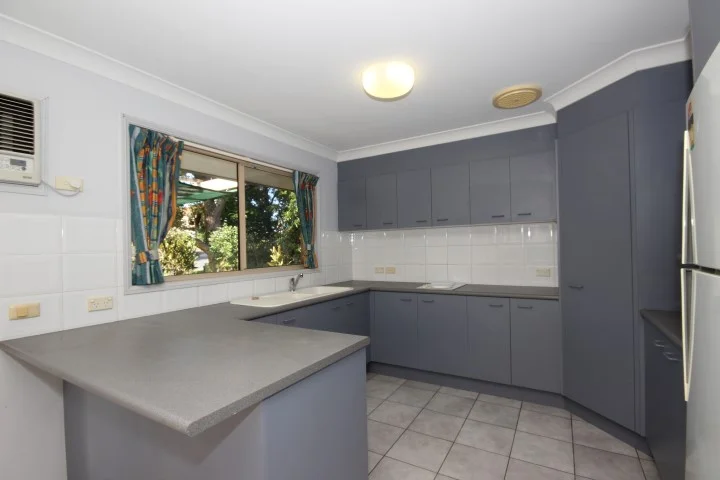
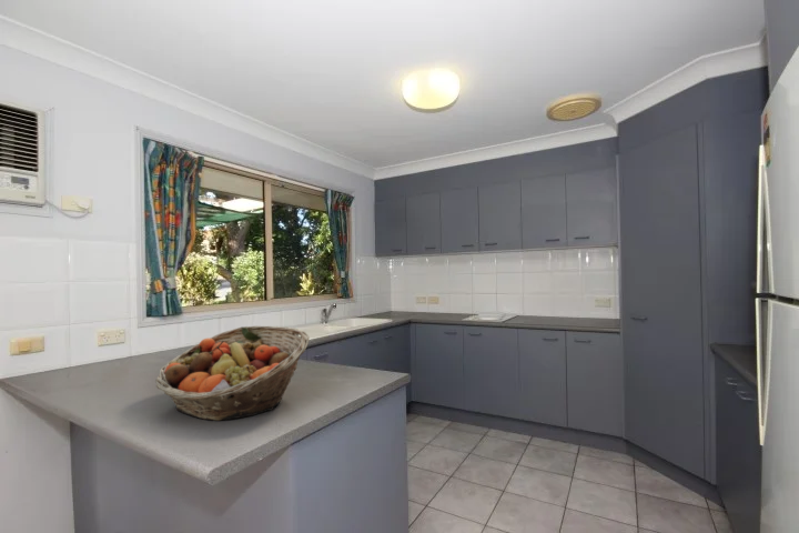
+ fruit basket (235, 366)
